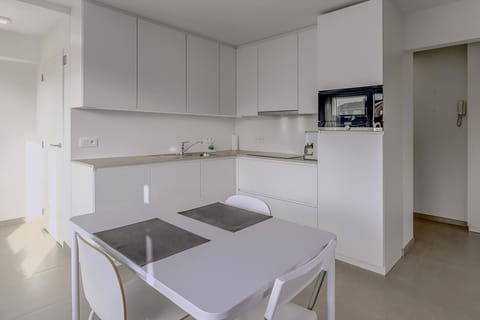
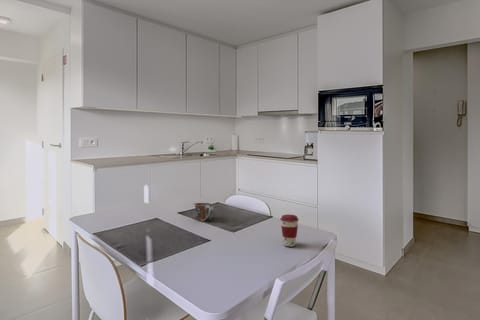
+ coffee cup (289, 230)
+ mug (204, 211)
